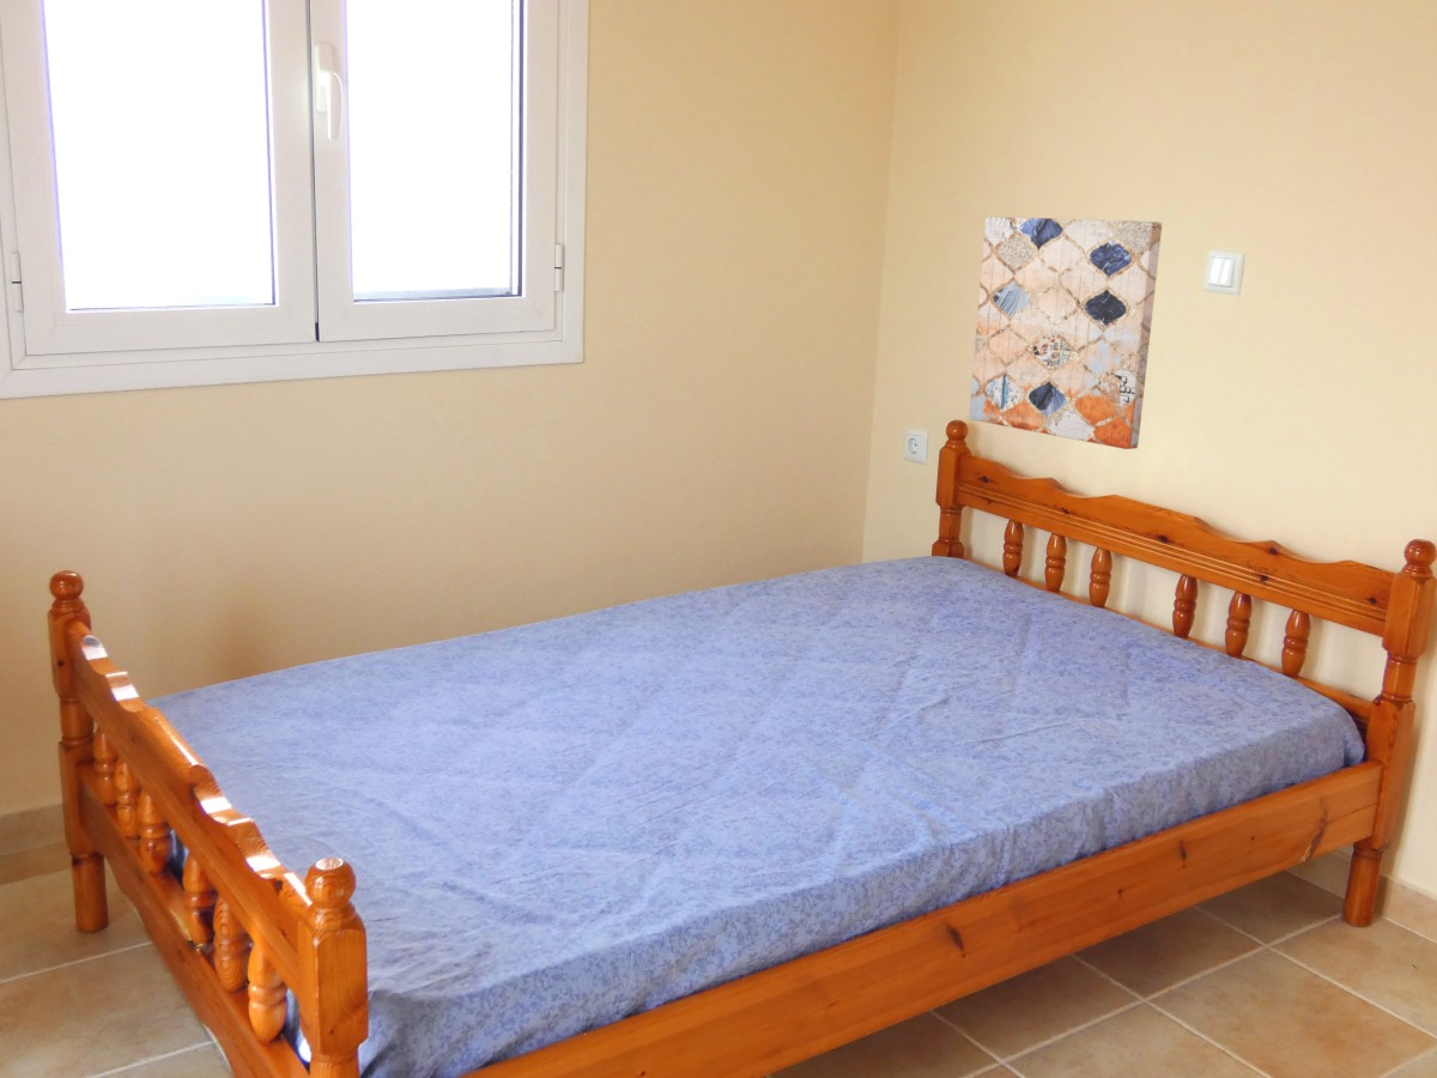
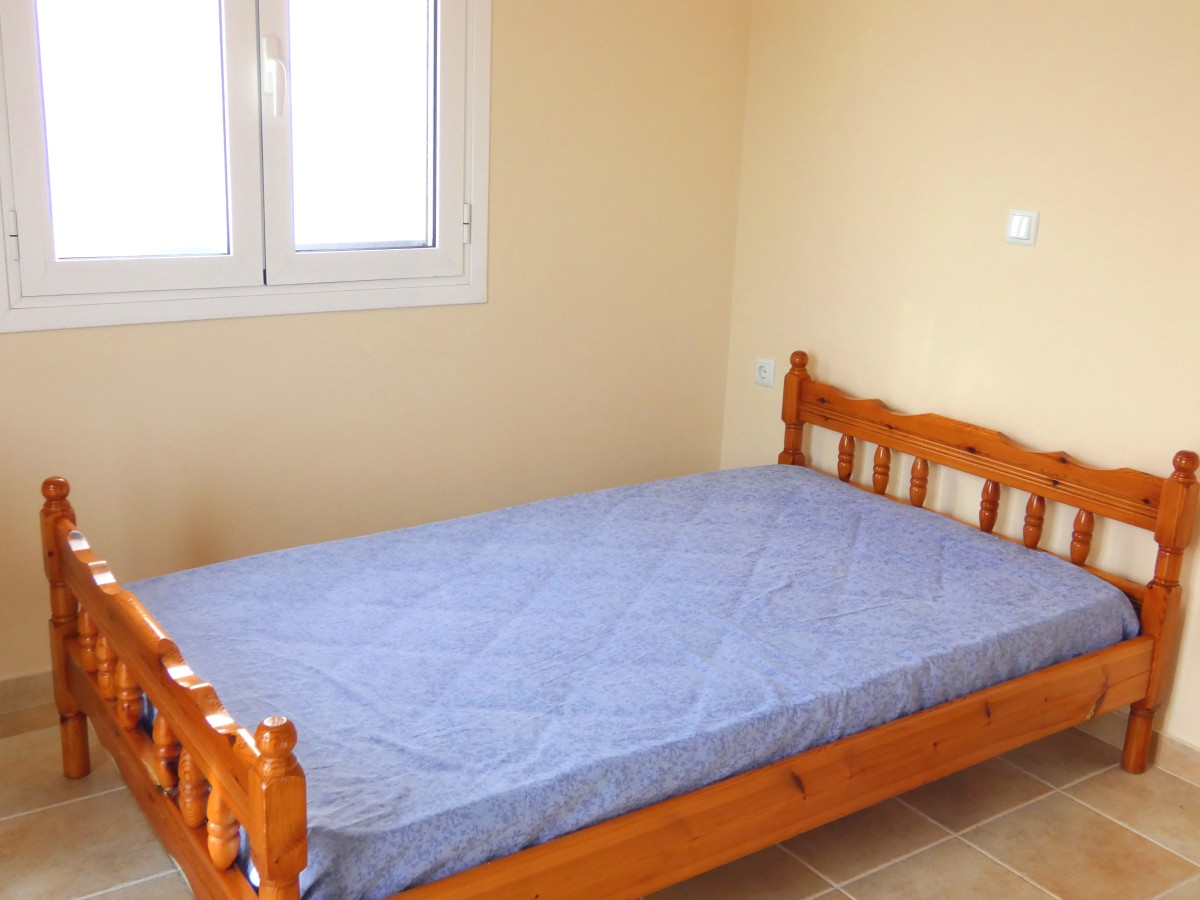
- wall art (1059, 327)
